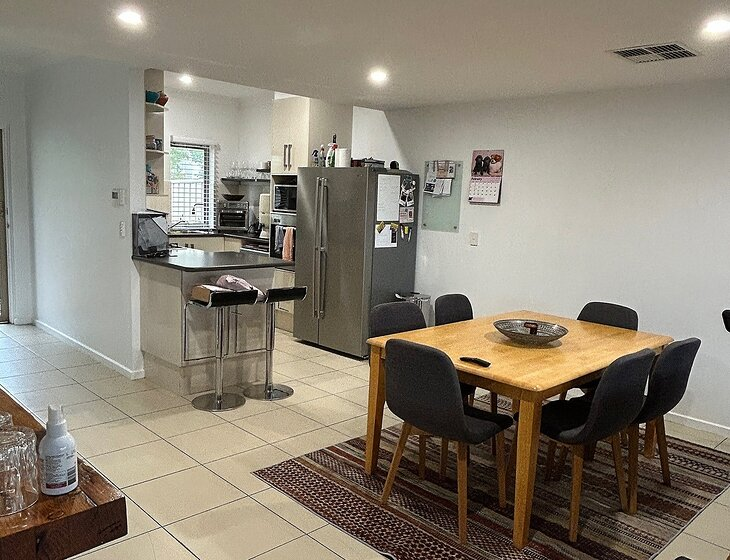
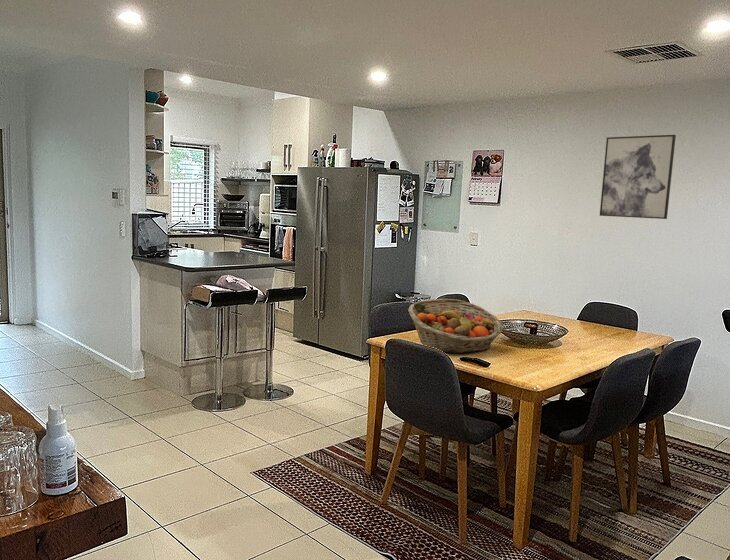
+ fruit basket (454, 325)
+ wall art (636, 177)
